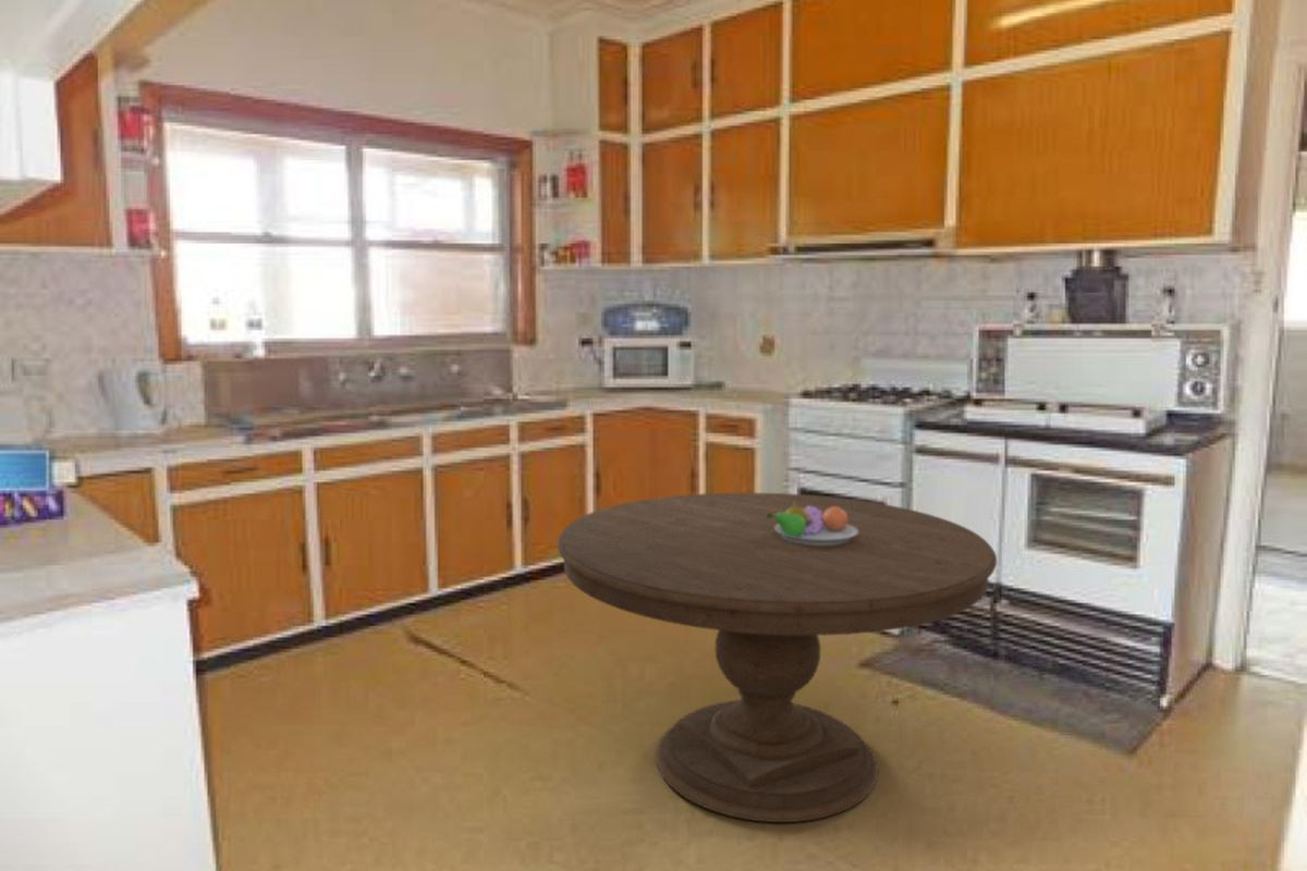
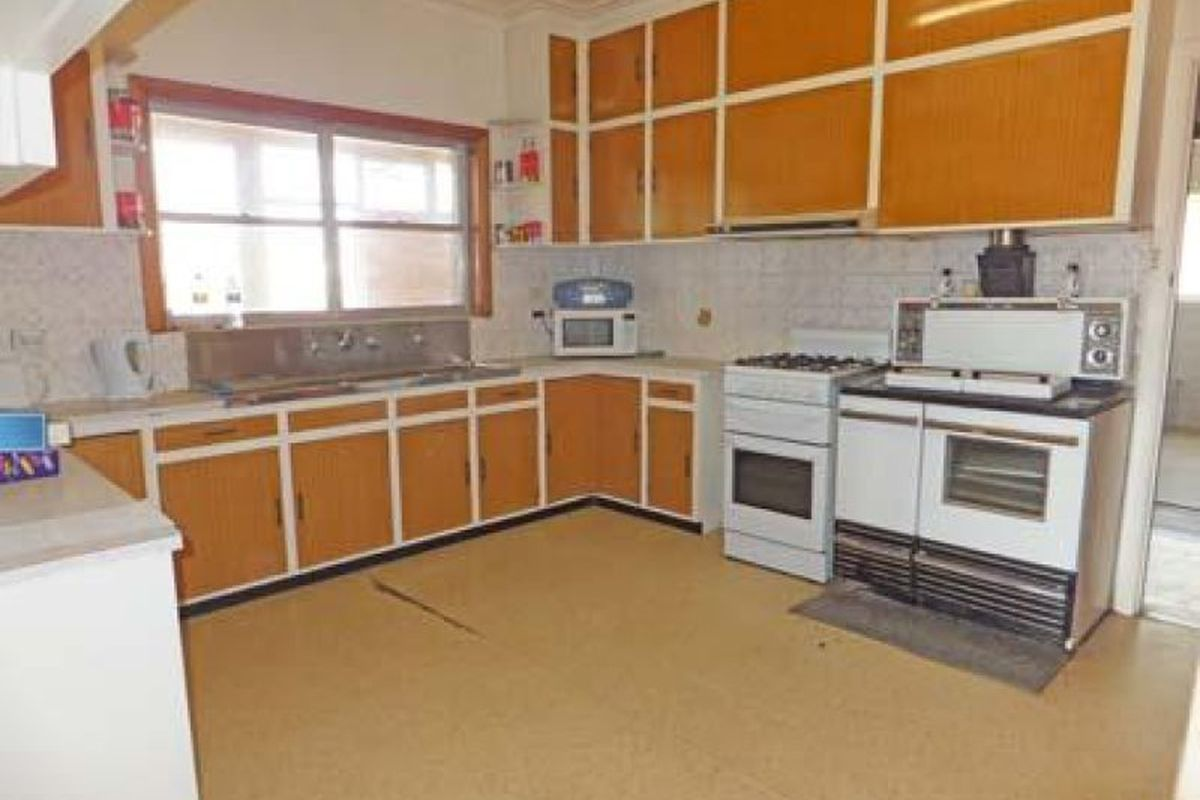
- fruit bowl (813, 520)
- dining table (767, 648)
